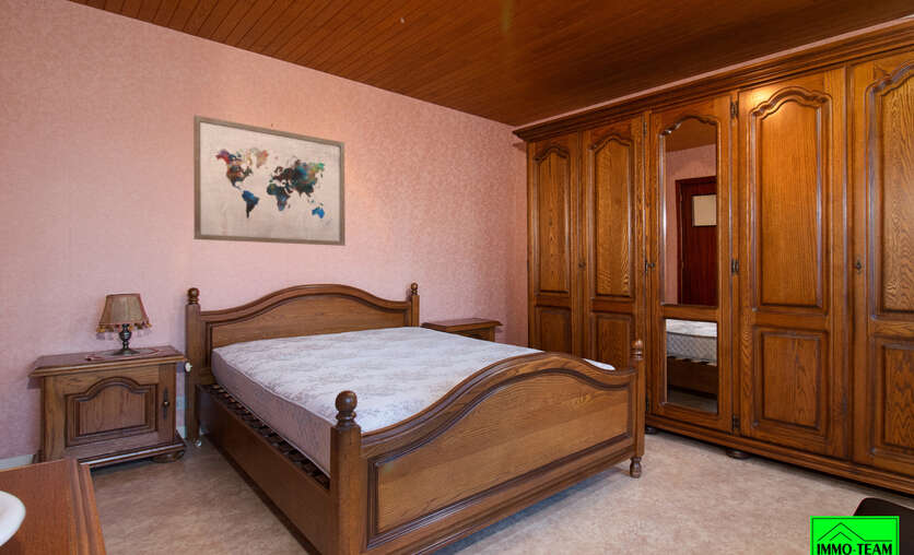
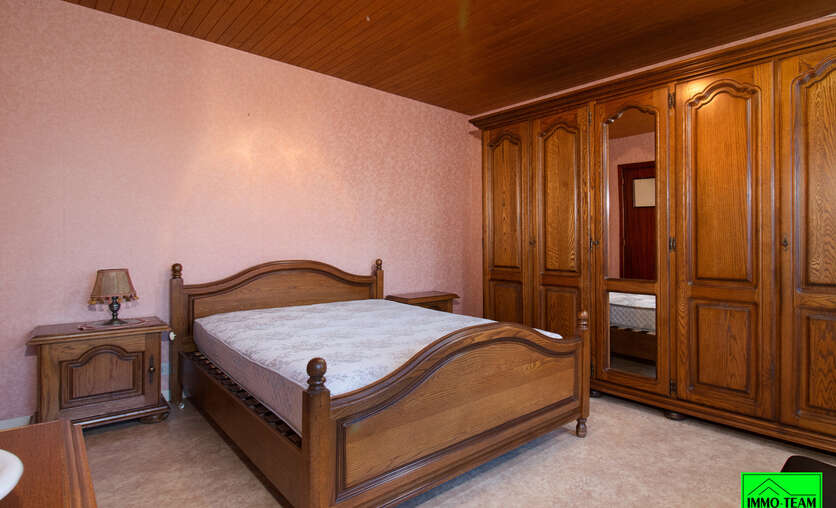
- wall art (276, 186)
